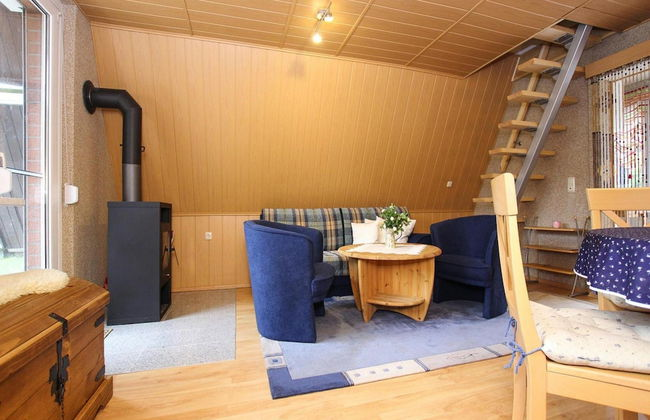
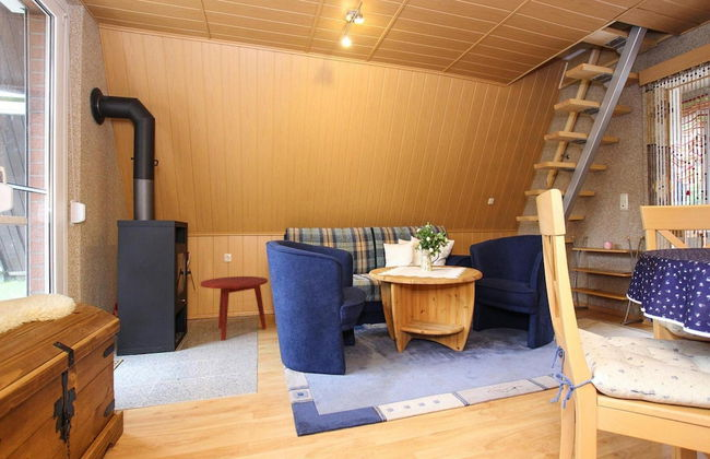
+ side table (227, 306)
